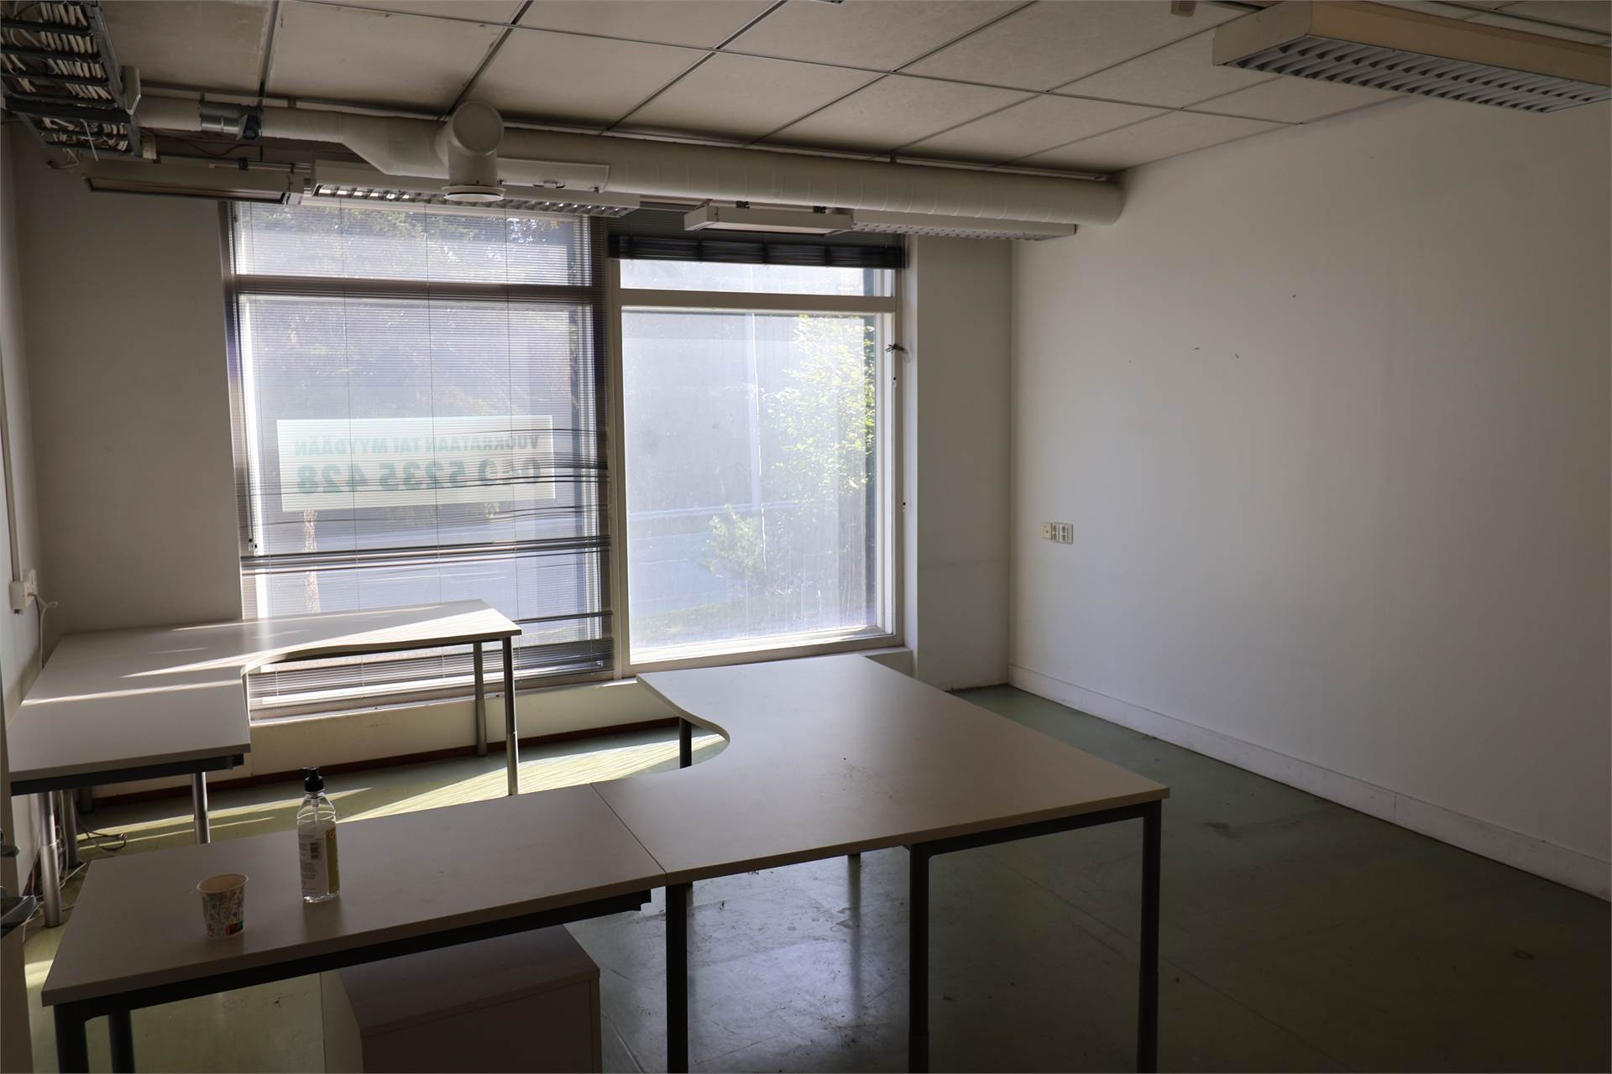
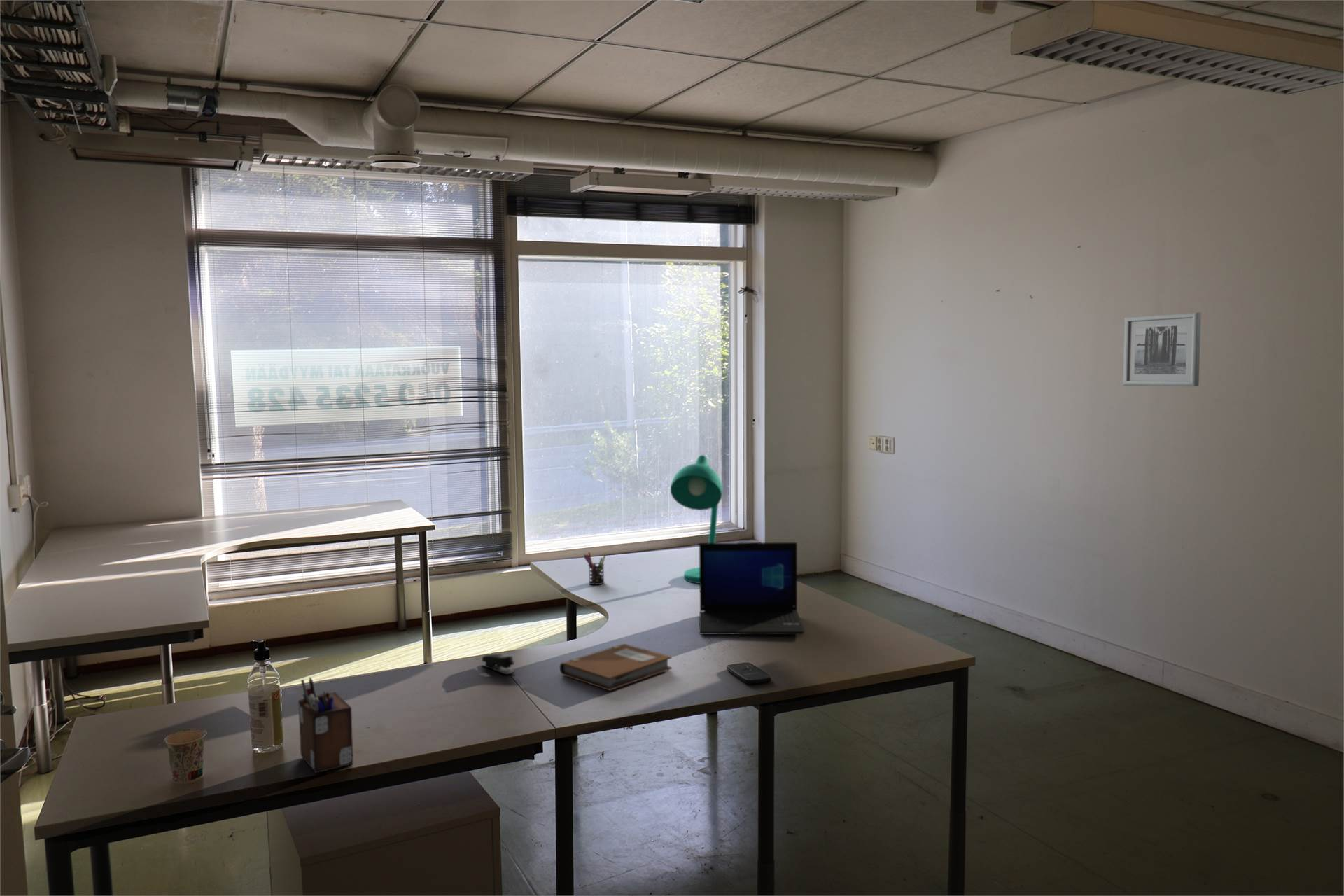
+ pen holder (596, 567)
+ desk lamp (710, 519)
+ desk organizer (325, 720)
+ notebook (617, 664)
+ laptop (750, 587)
+ wall art (1160, 350)
+ smartphone (748, 673)
+ stapler (498, 660)
